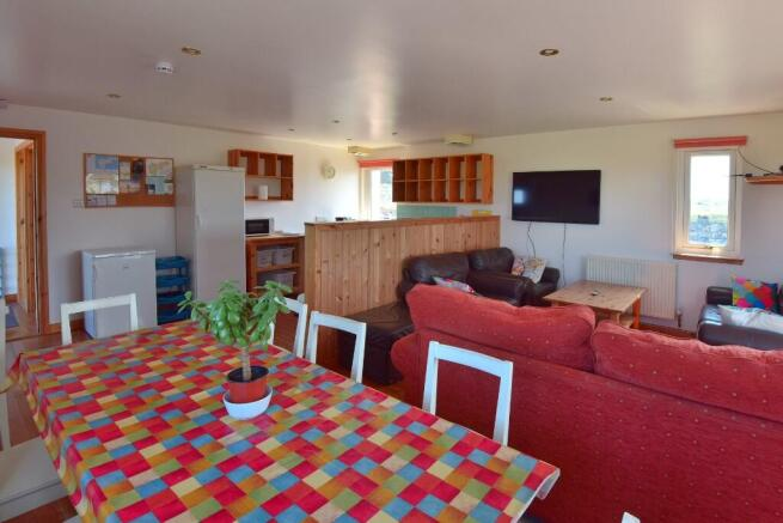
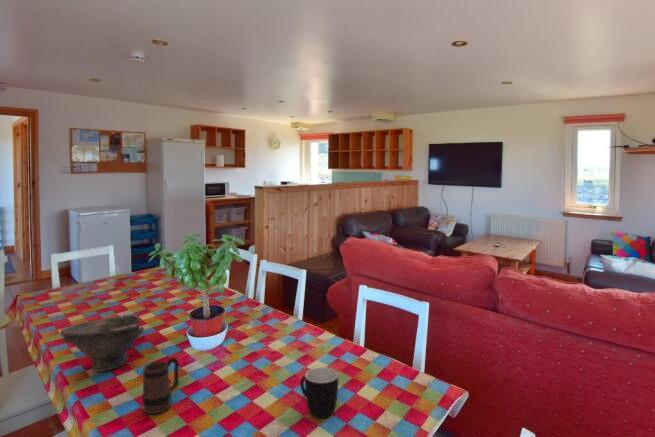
+ mug (161, 383)
+ mug (317, 391)
+ bowl (106, 342)
